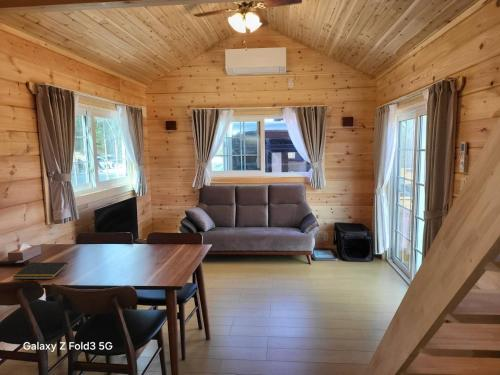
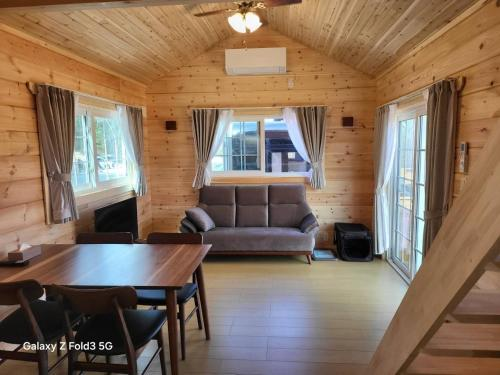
- notepad (41, 270)
